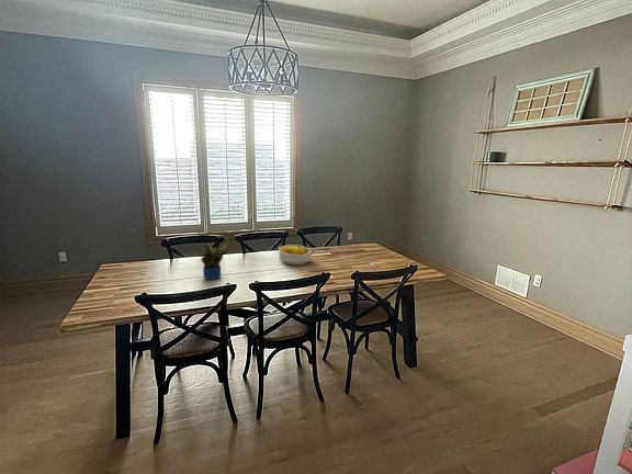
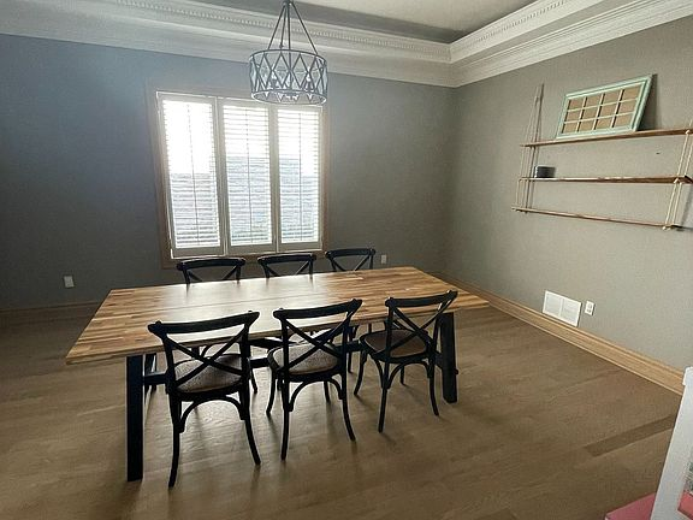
- potted plant (216, 255)
- fruit bowl (294, 252)
